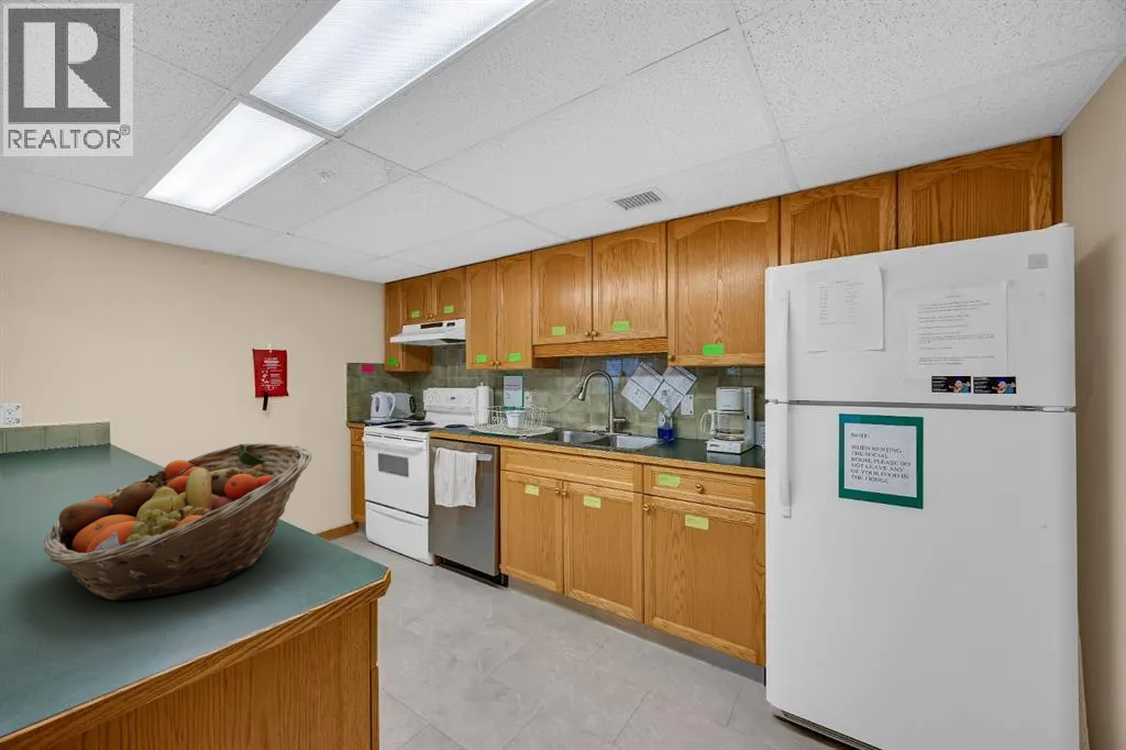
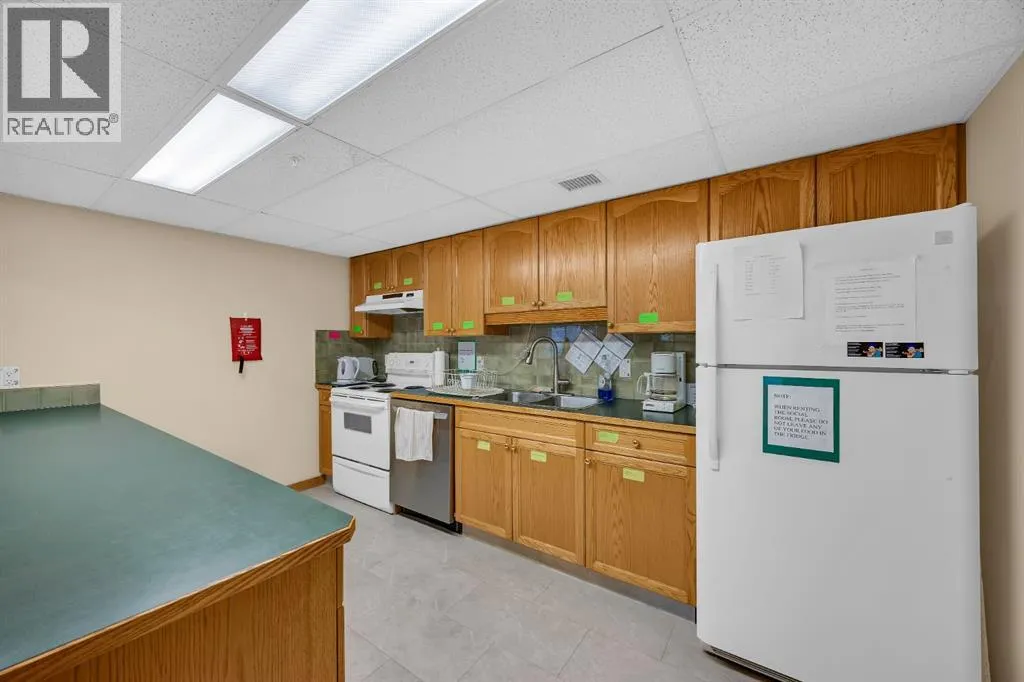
- fruit basket (192, 507)
